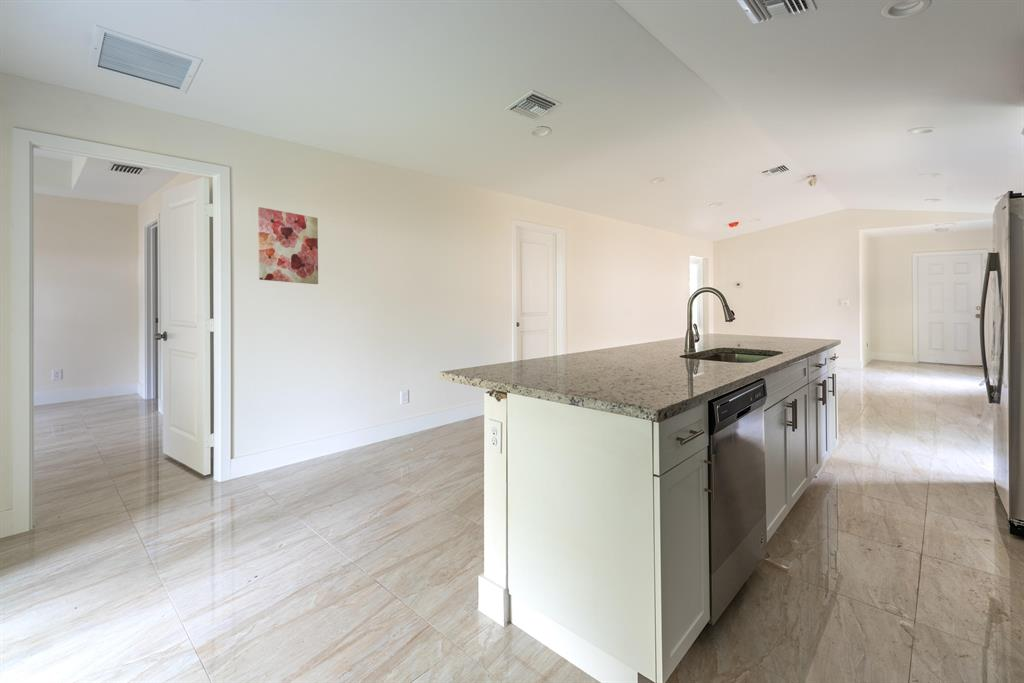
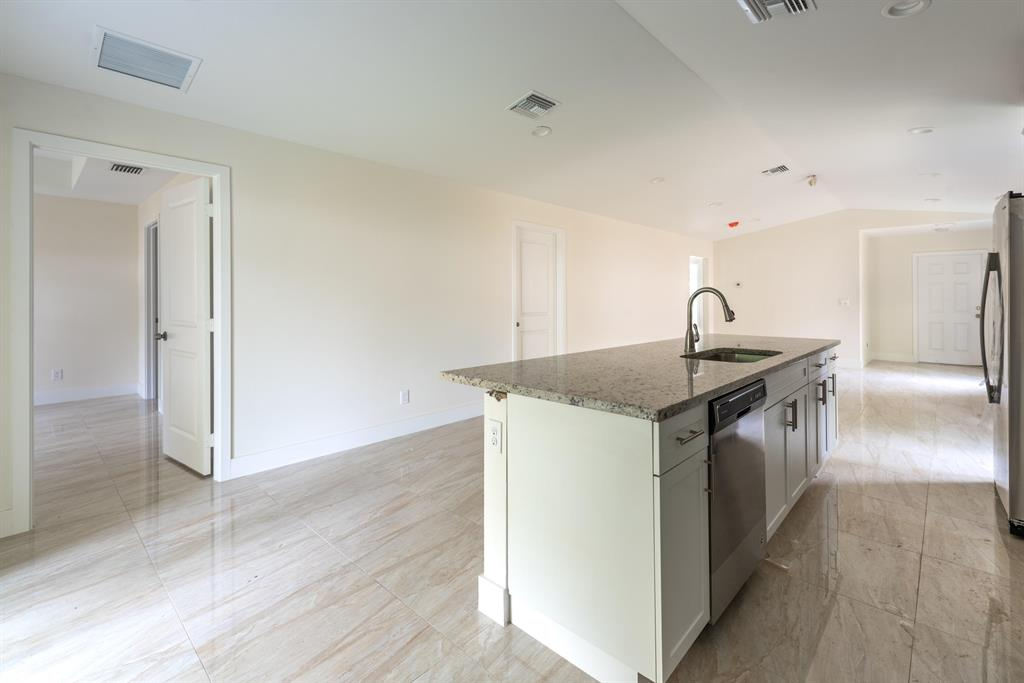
- wall art (289, 247)
